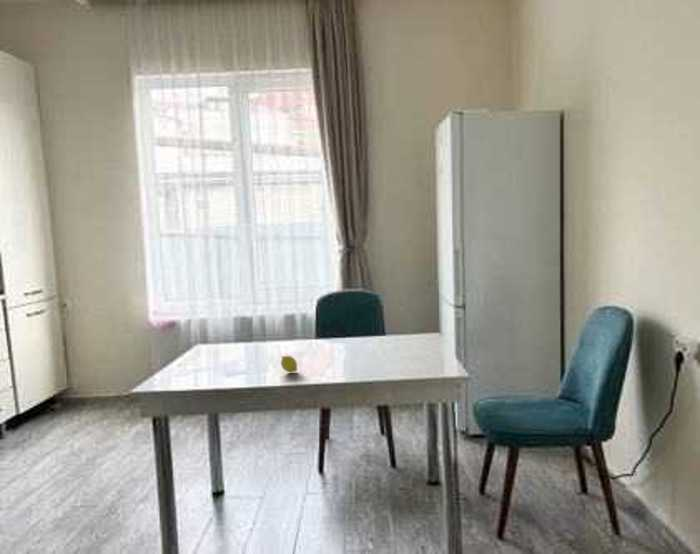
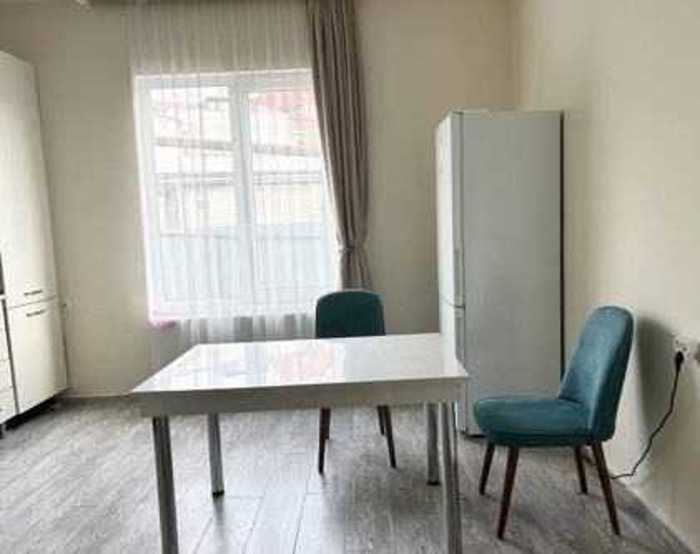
- fruit (289, 363)
